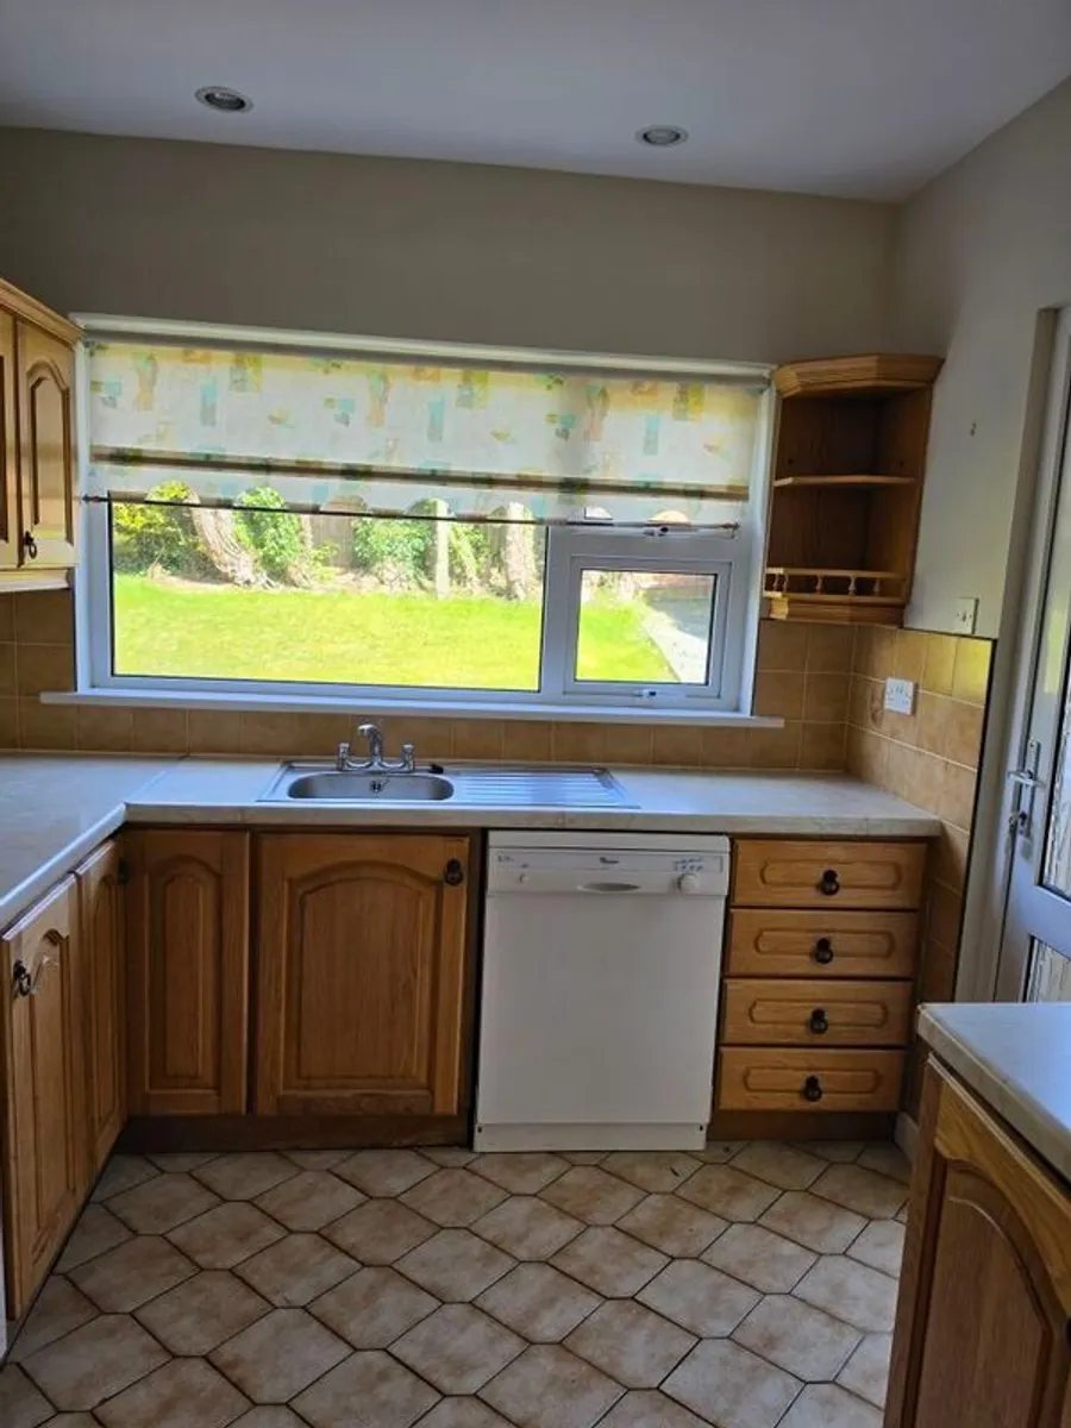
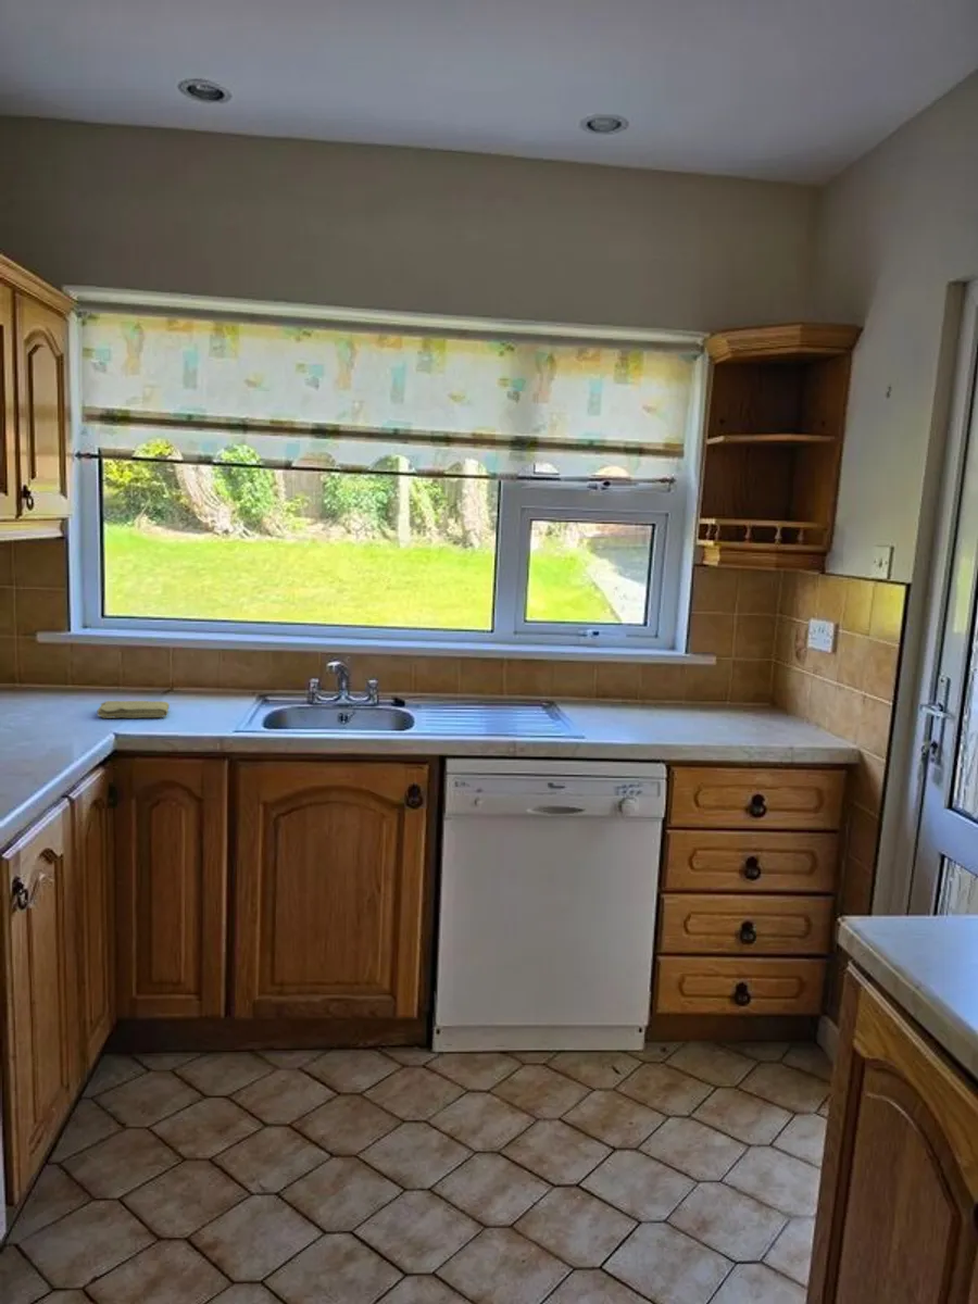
+ washcloth (134, 709)
